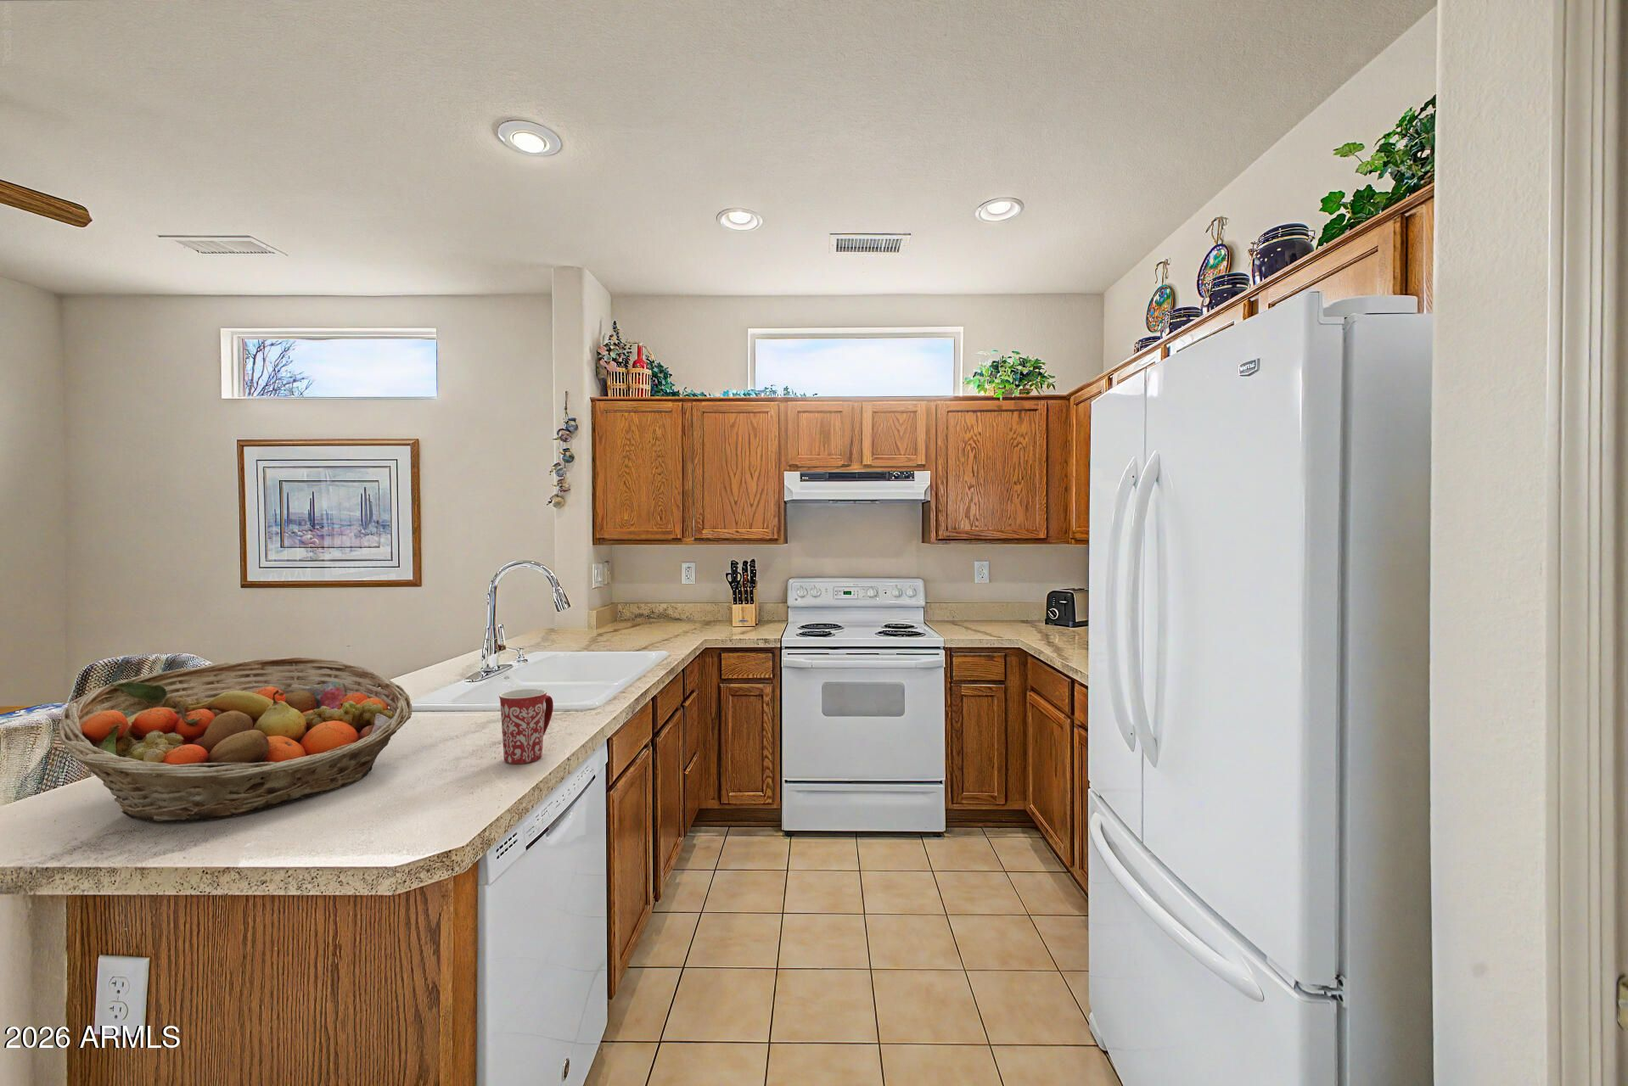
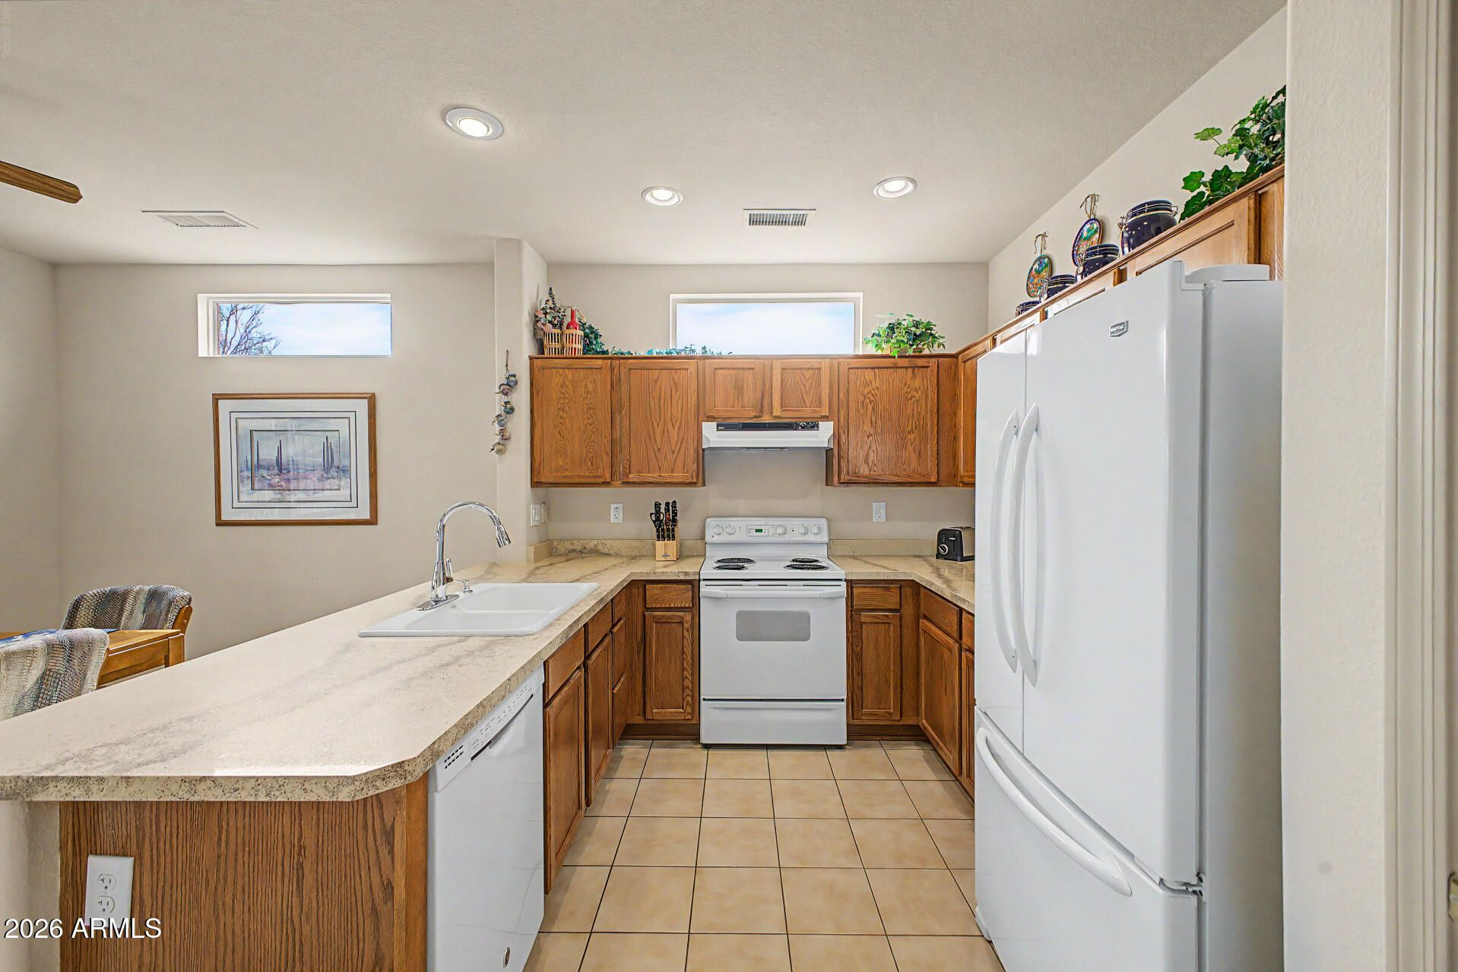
- mug (530, 722)
- fruit basket (256, 728)
